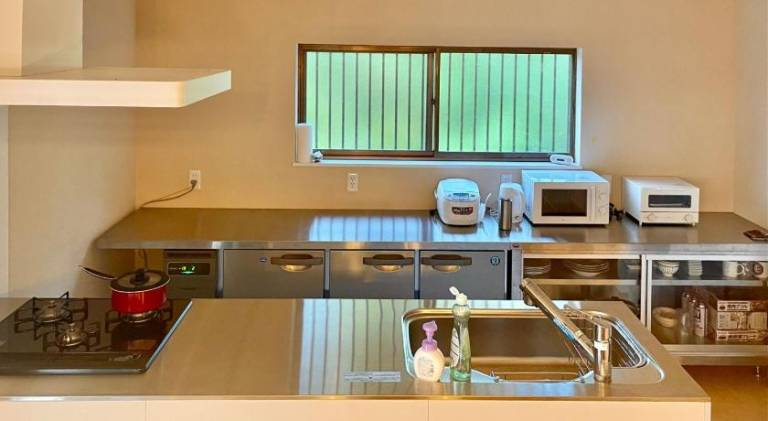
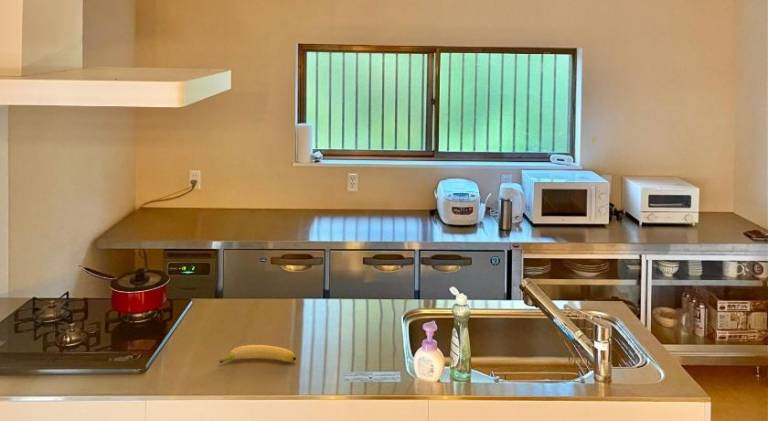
+ banana (259, 354)
